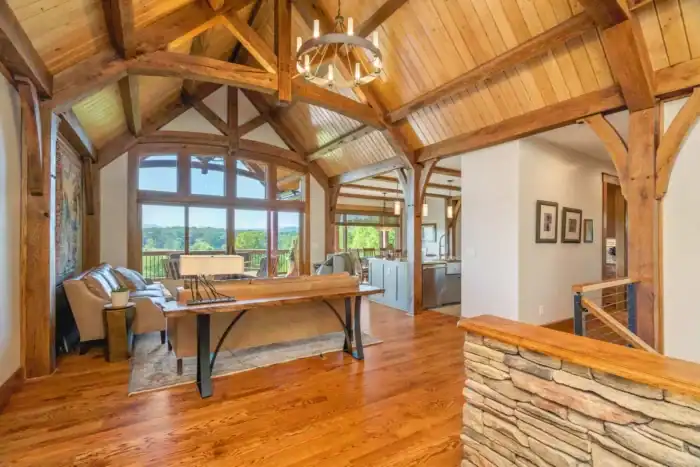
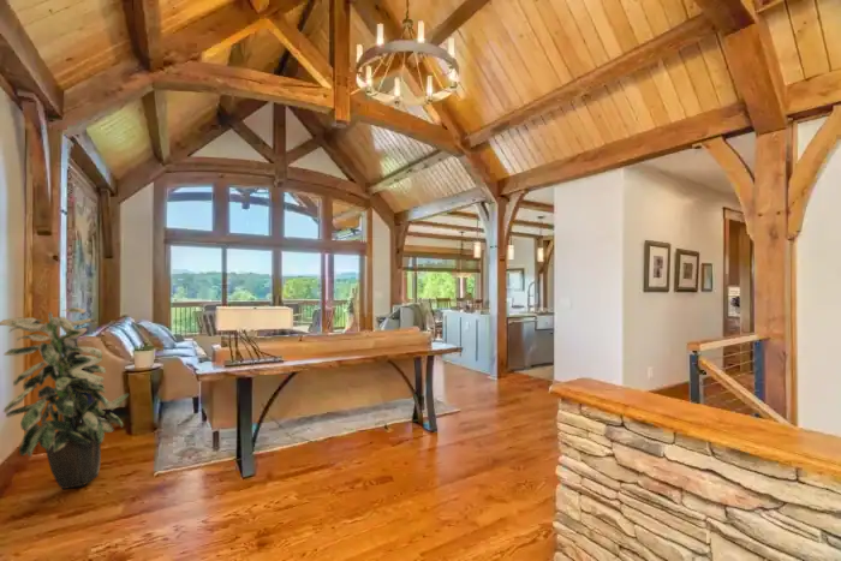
+ indoor plant (65, 396)
